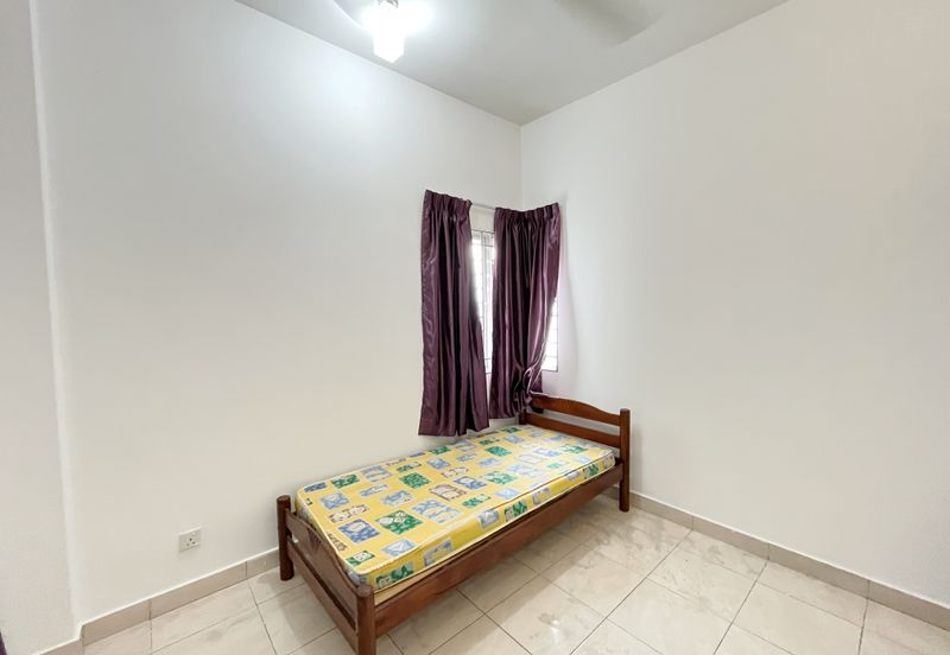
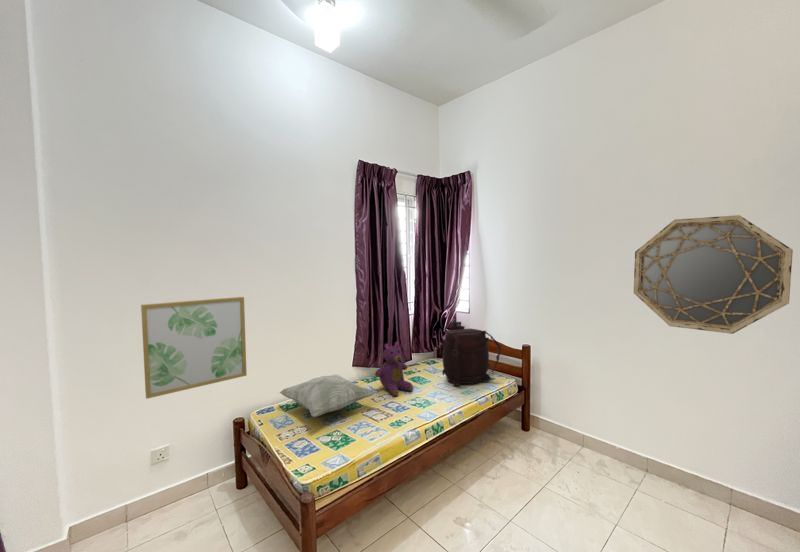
+ home mirror (702, 274)
+ wall art (198, 343)
+ teddy bear (395, 366)
+ backpack (465, 352)
+ decorative pillow (327, 392)
